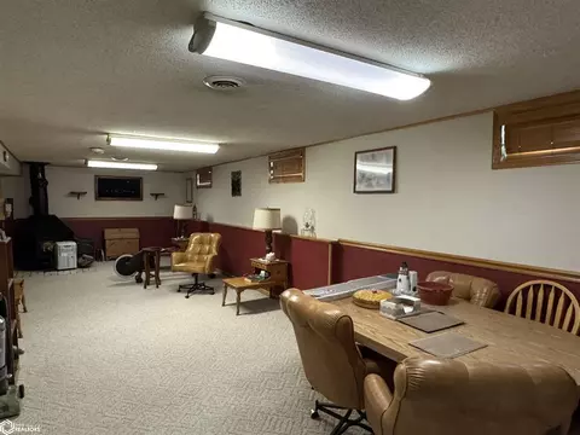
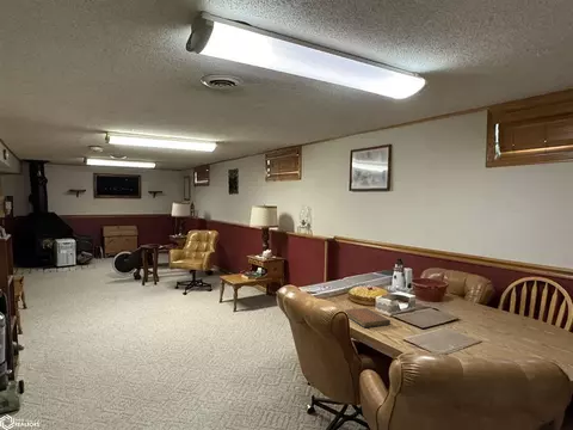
+ notebook (365, 317)
